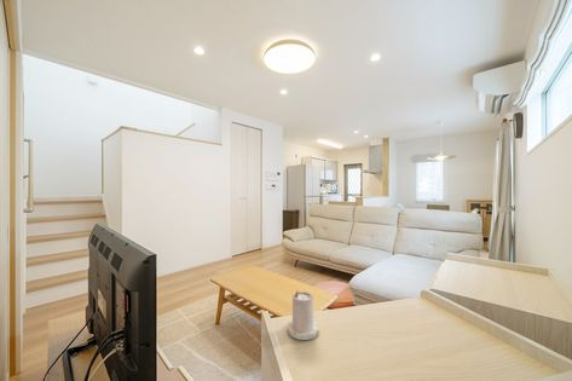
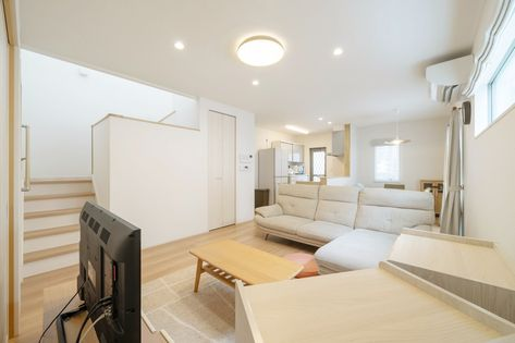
- candle (302, 310)
